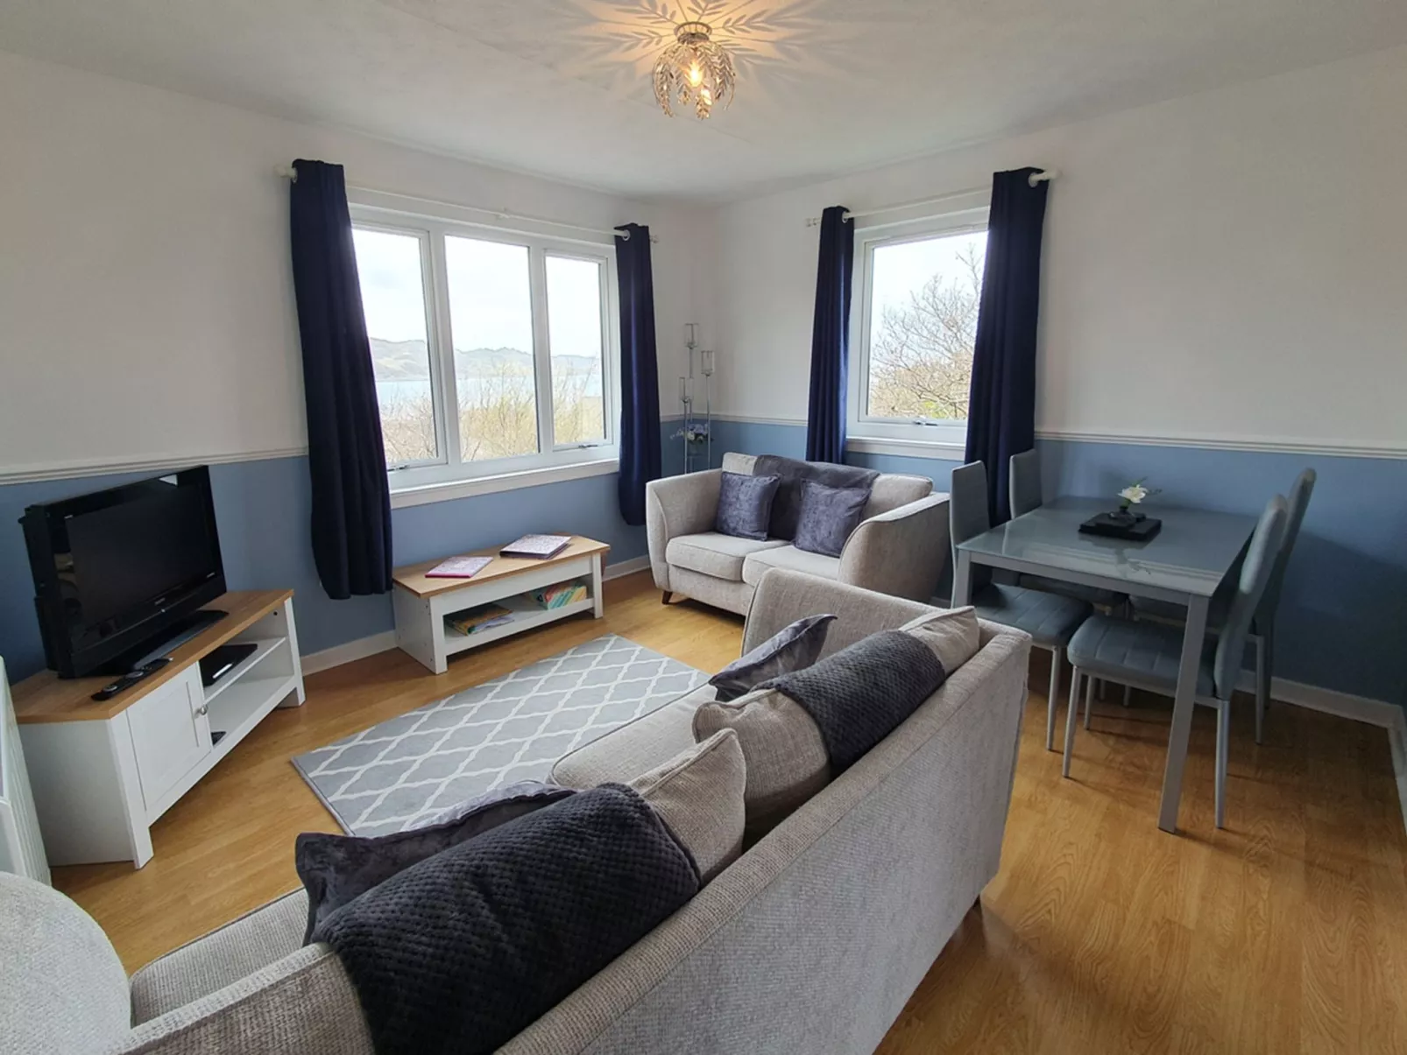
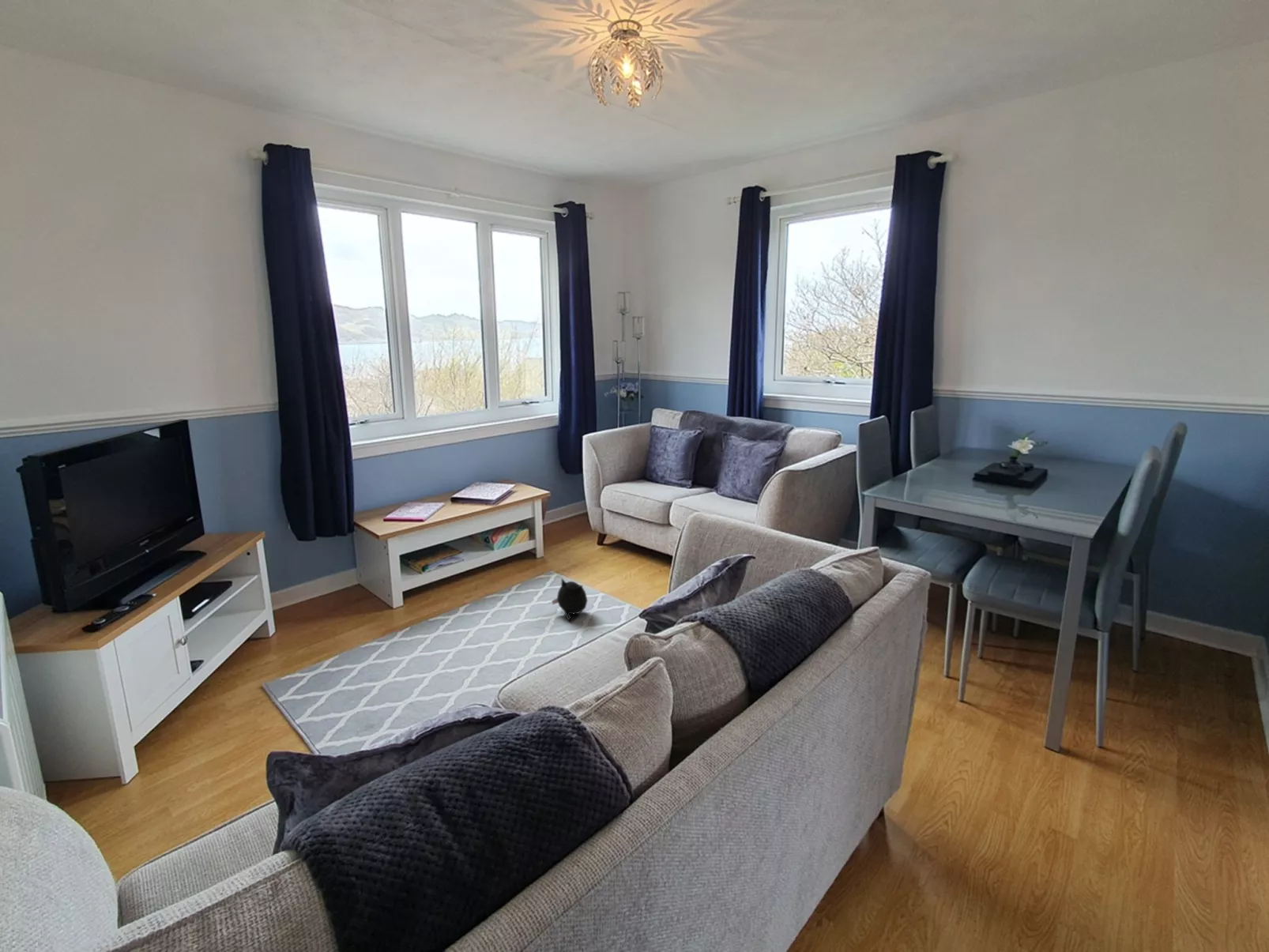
+ plush toy (570, 595)
